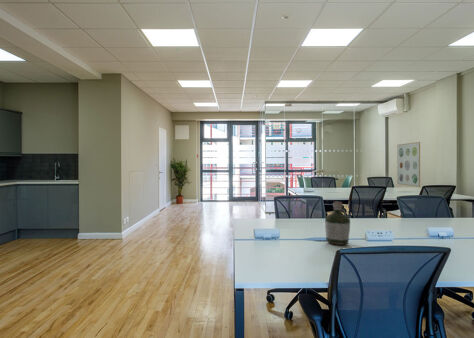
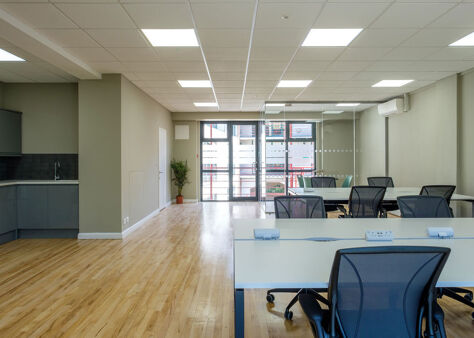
- bottle (337, 222)
- wall art (407, 164)
